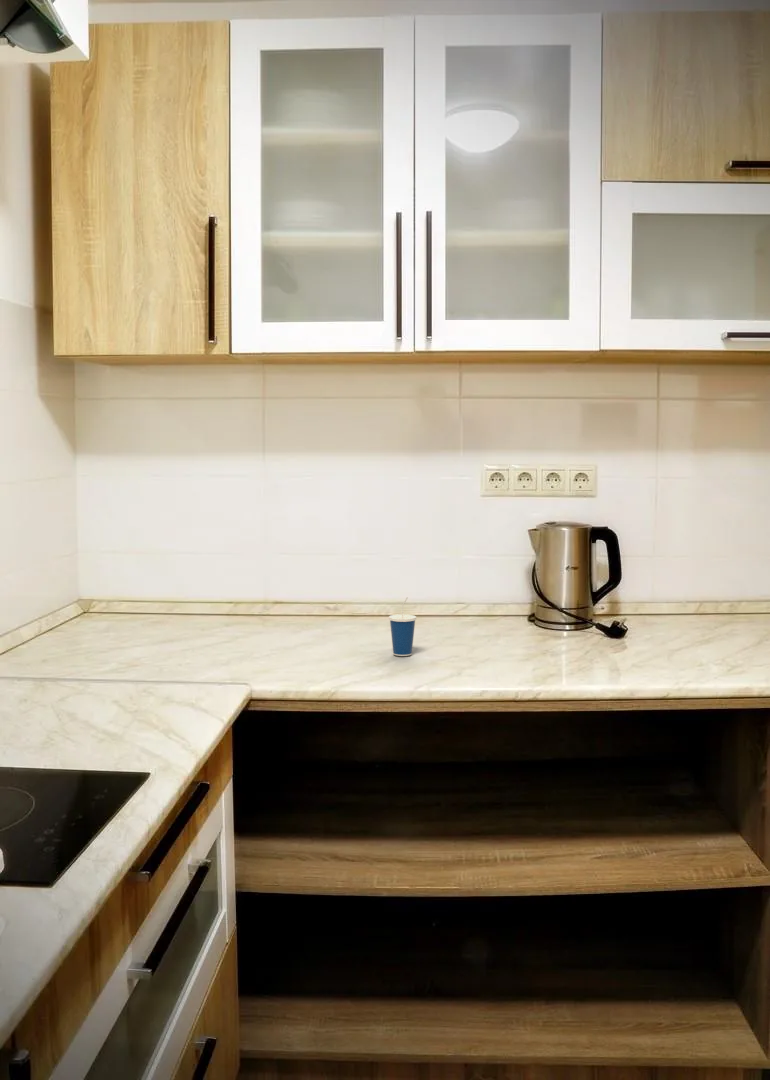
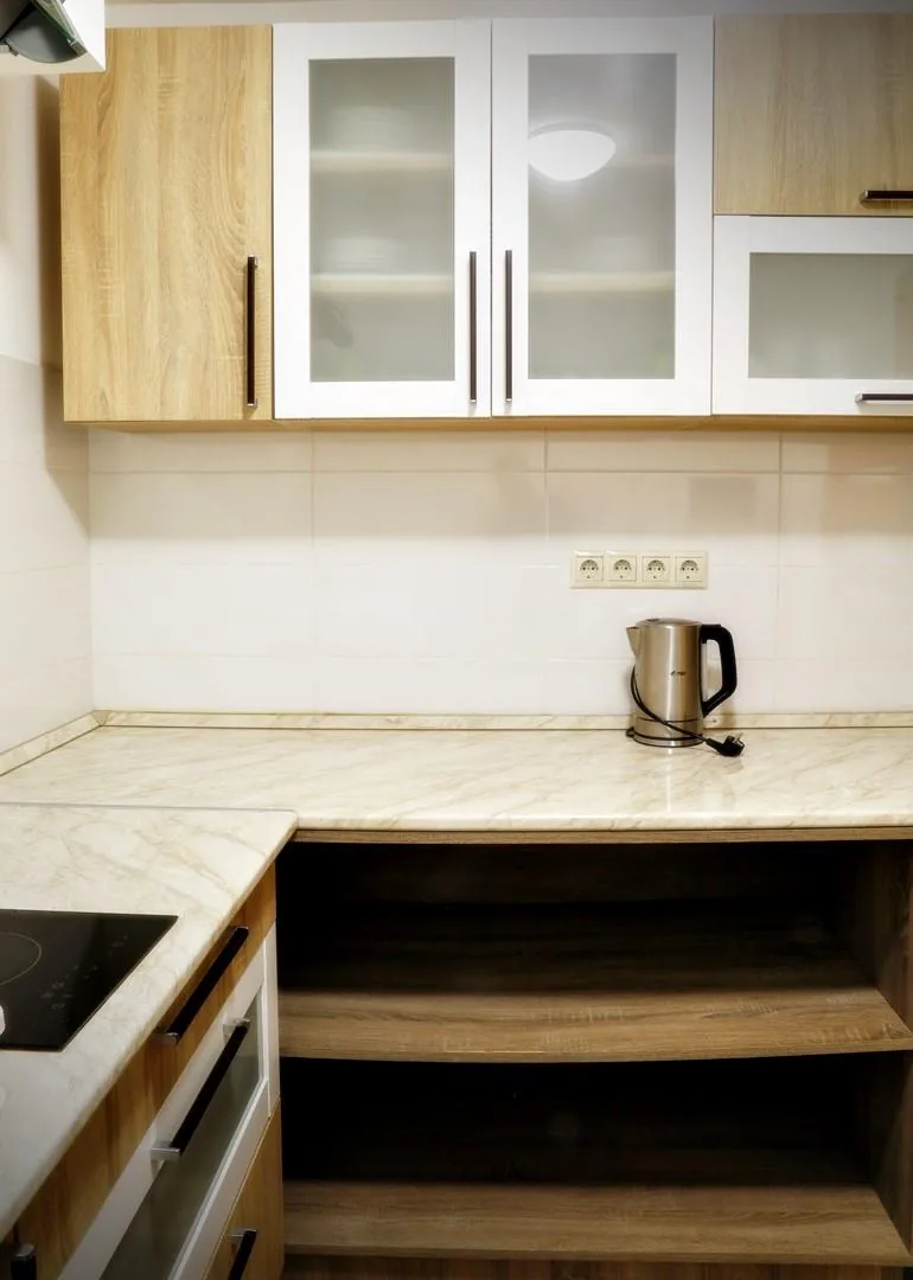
- cup (402, 625)
